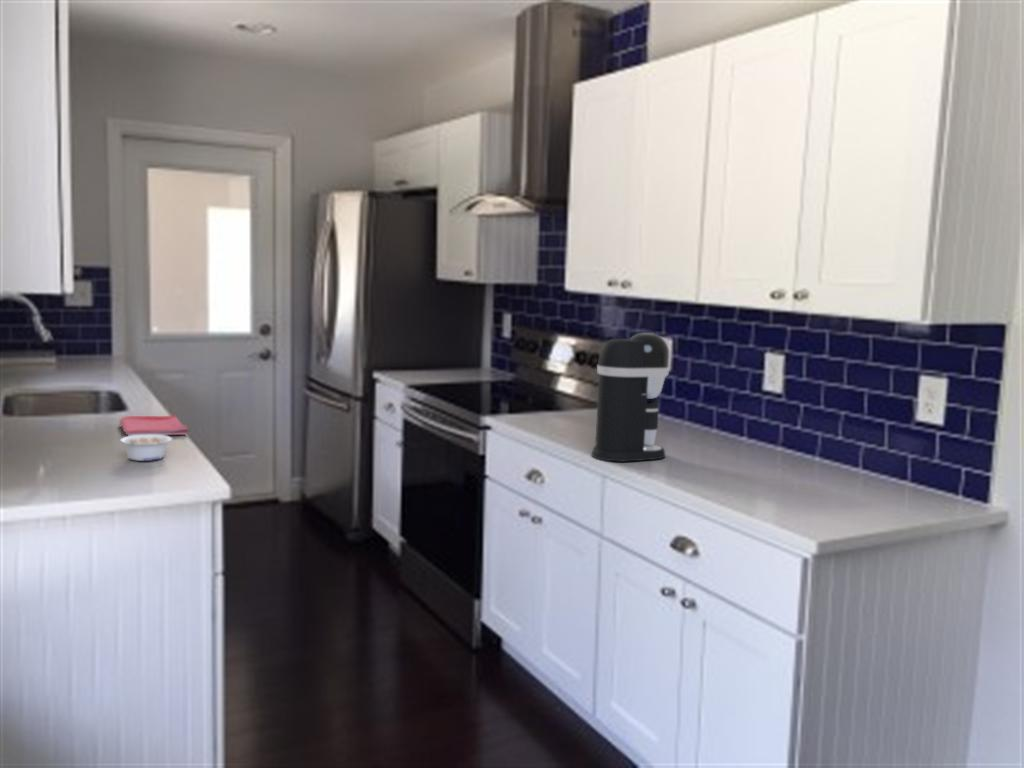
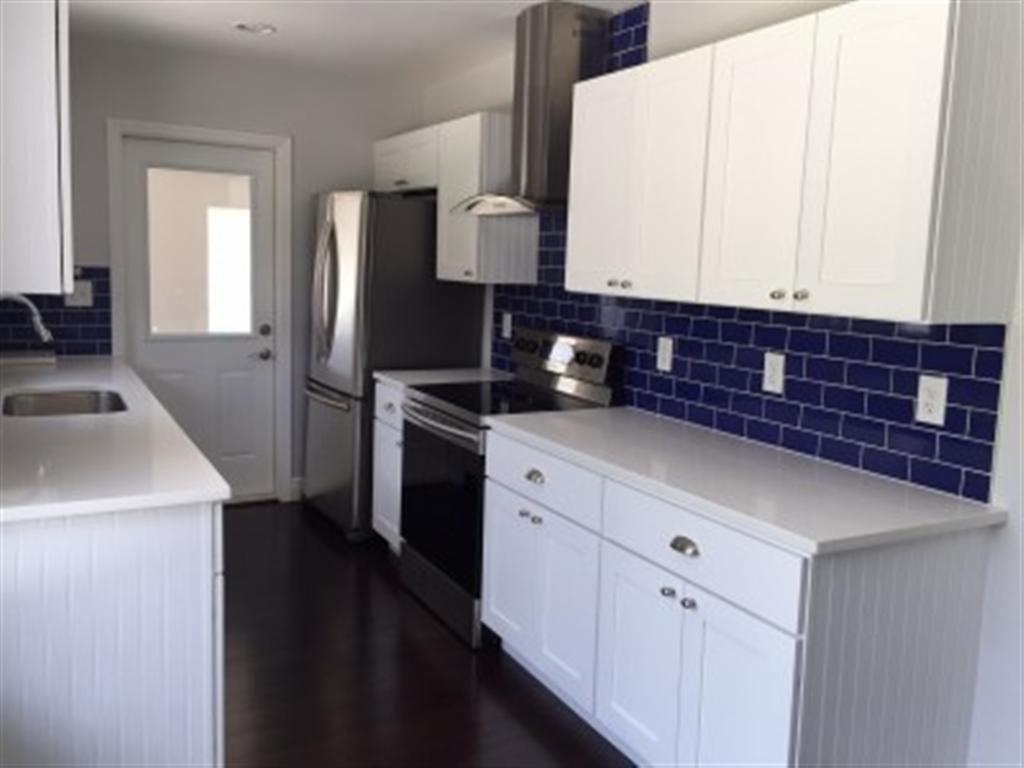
- dish towel (153, 425)
- coffee maker (631, 395)
- legume (146, 446)
